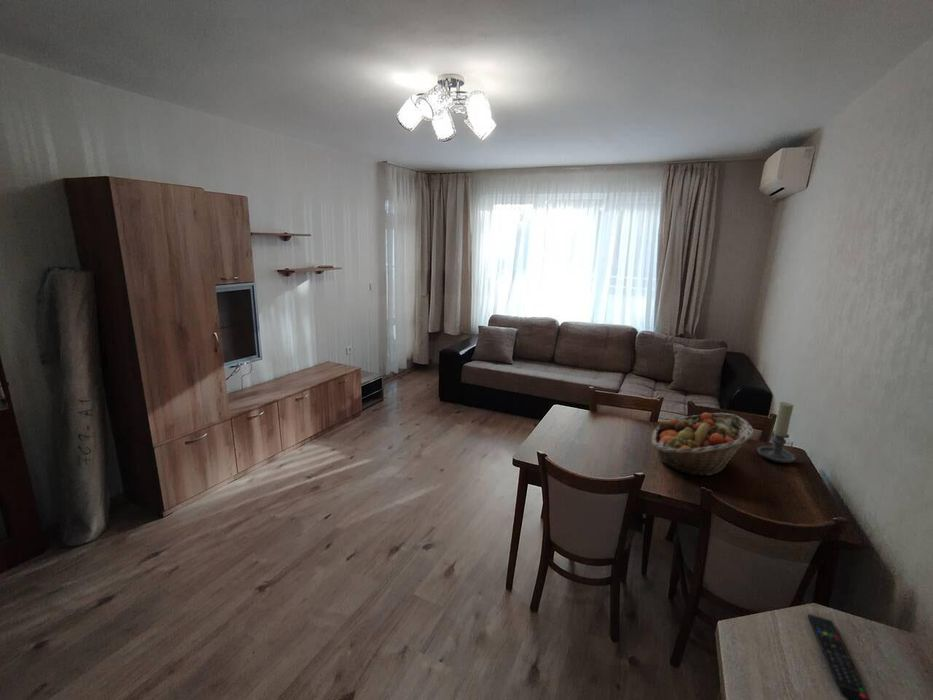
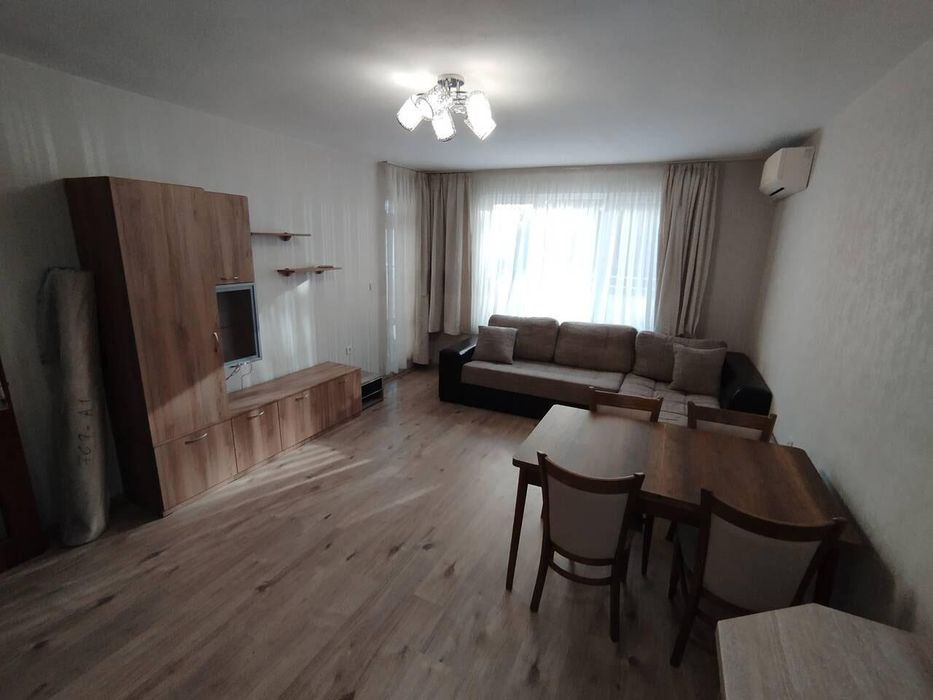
- fruit basket (698, 439)
- remote control (836, 656)
- candle holder (785, 431)
